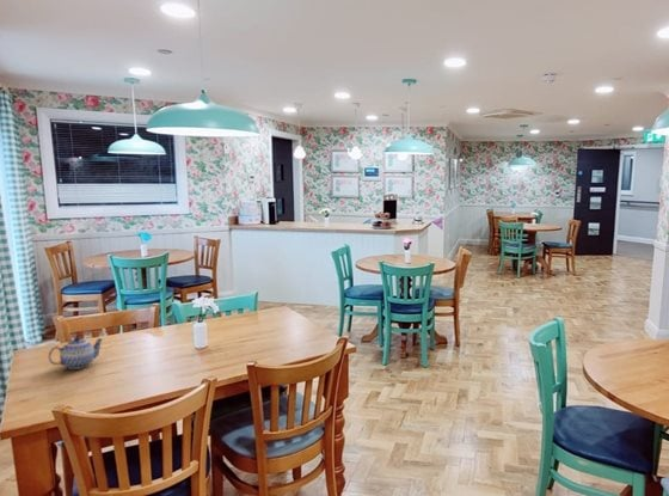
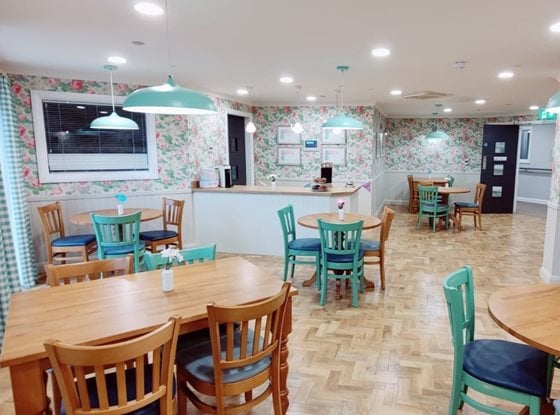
- teapot (76, 350)
